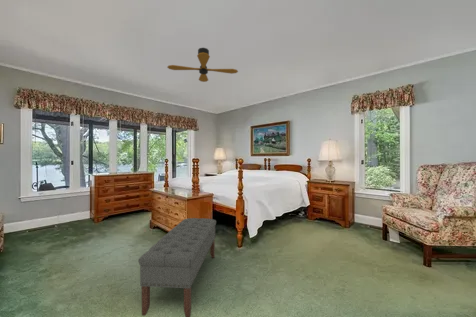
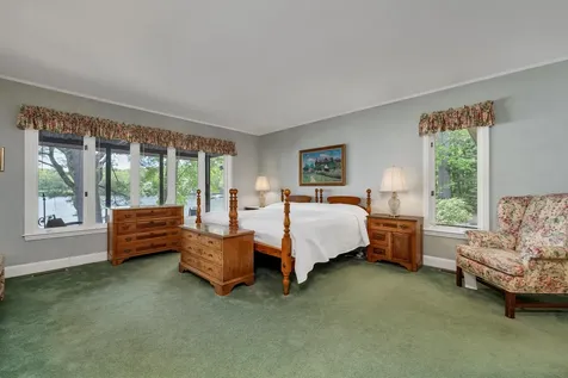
- ceiling fan (203, 61)
- bench (186, 255)
